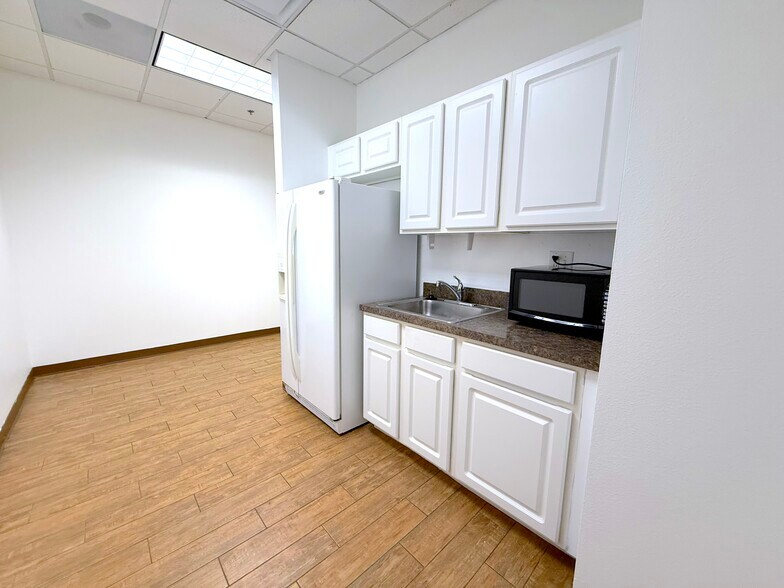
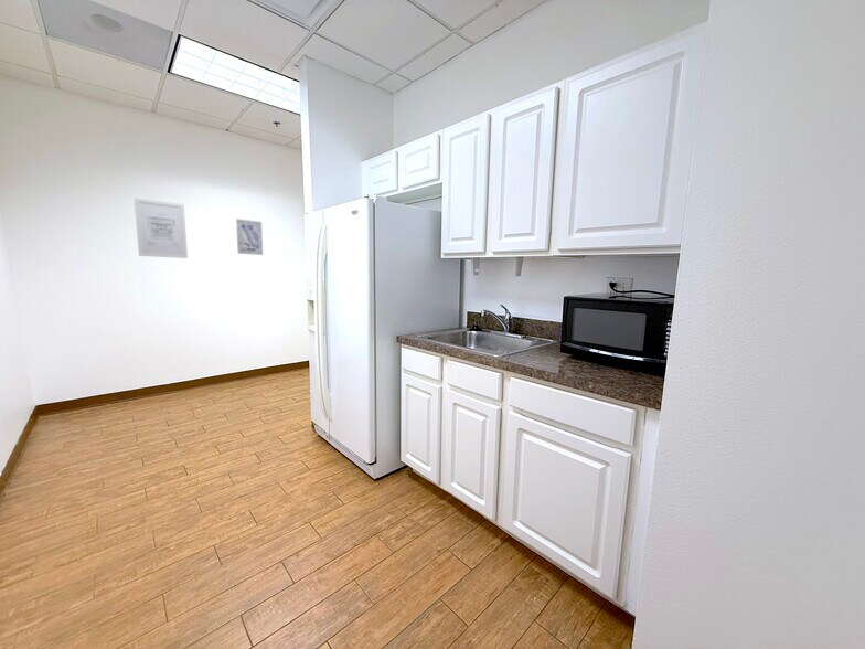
+ wall art (161, 228)
+ wall art (249, 237)
